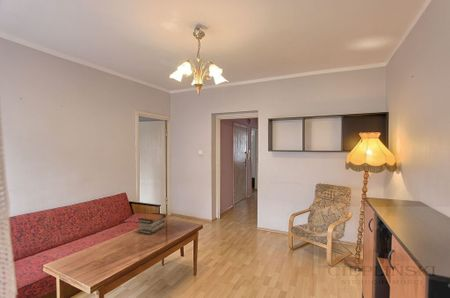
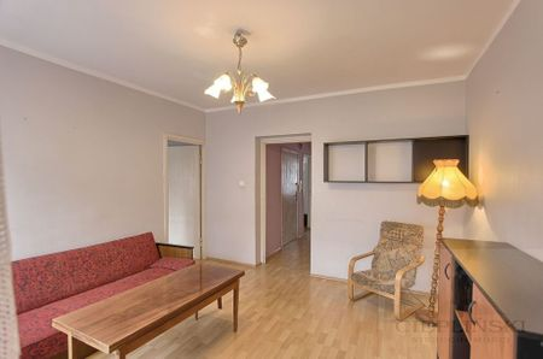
- book stack (152, 222)
